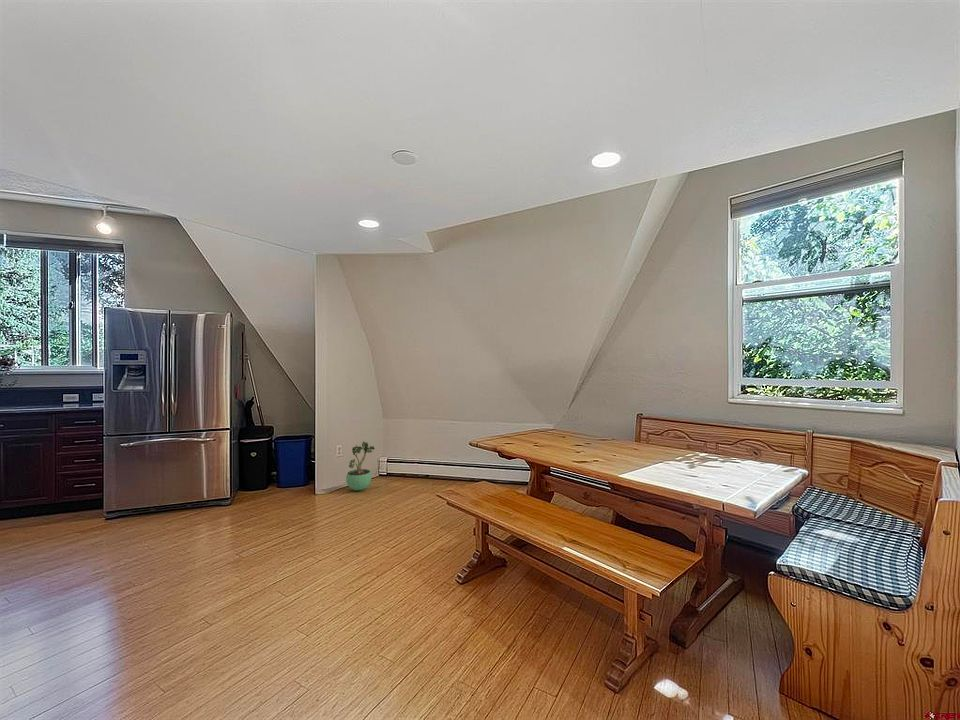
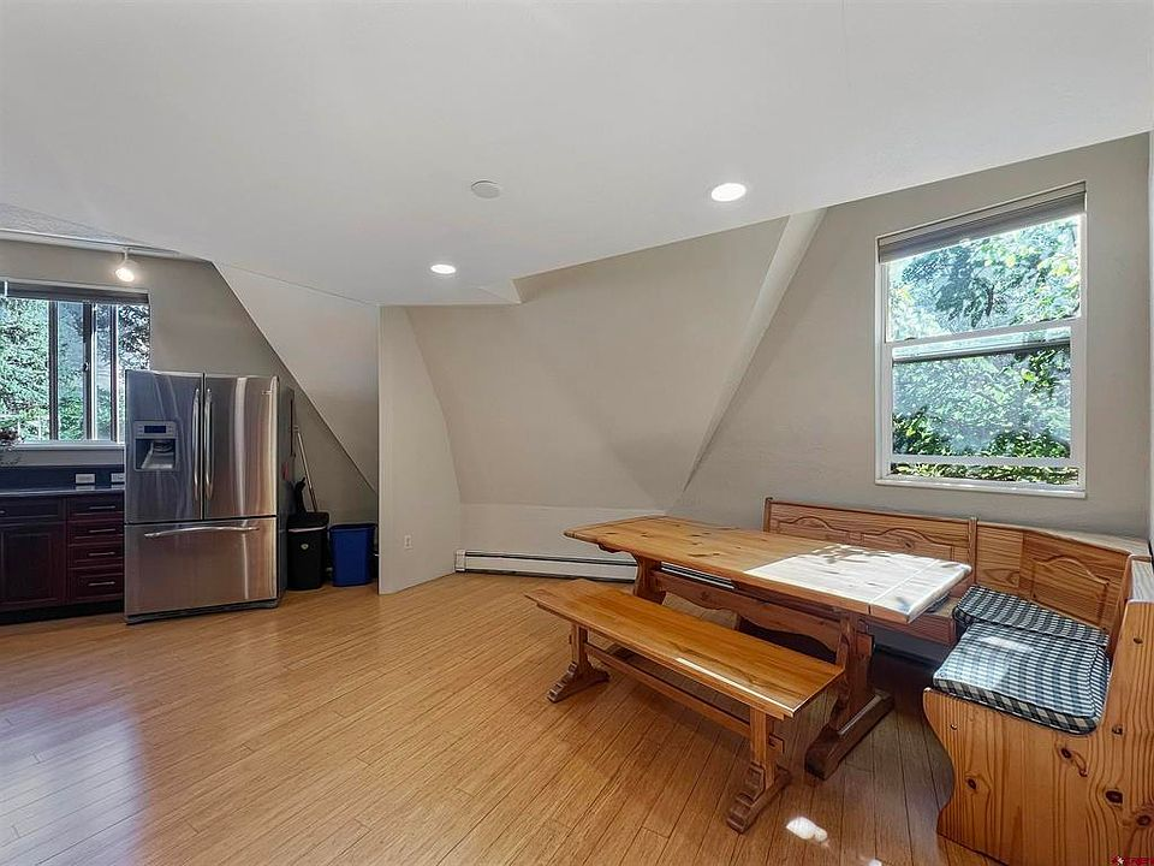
- potted plant (359, 465)
